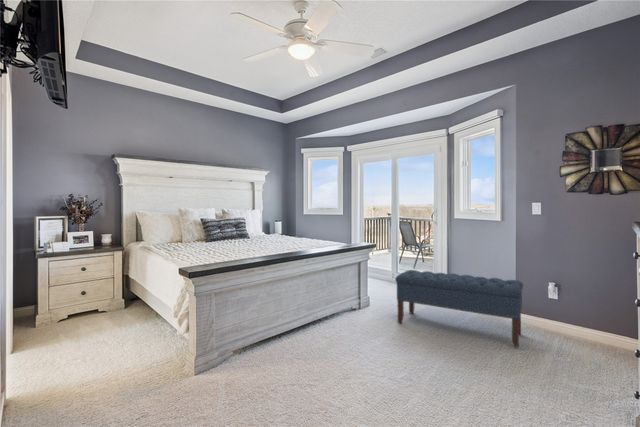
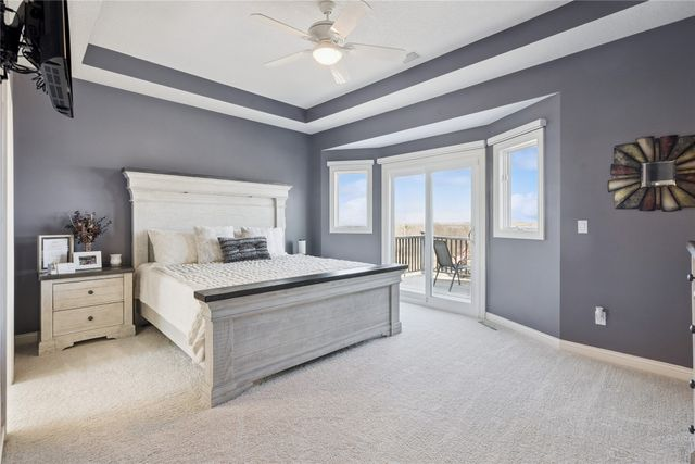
- bench (456, 302)
